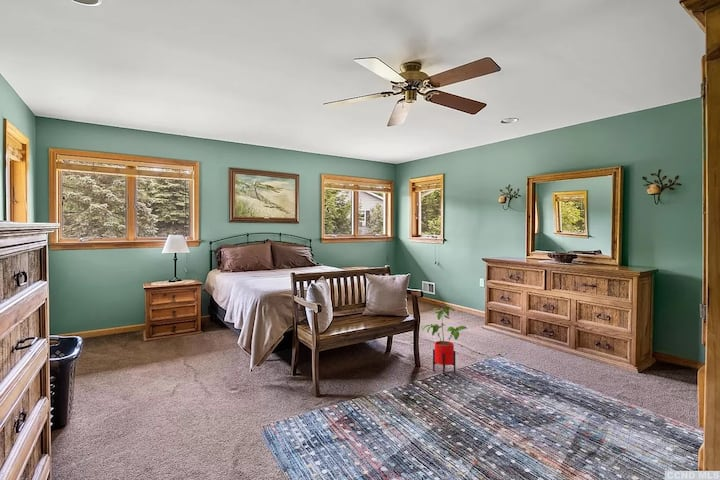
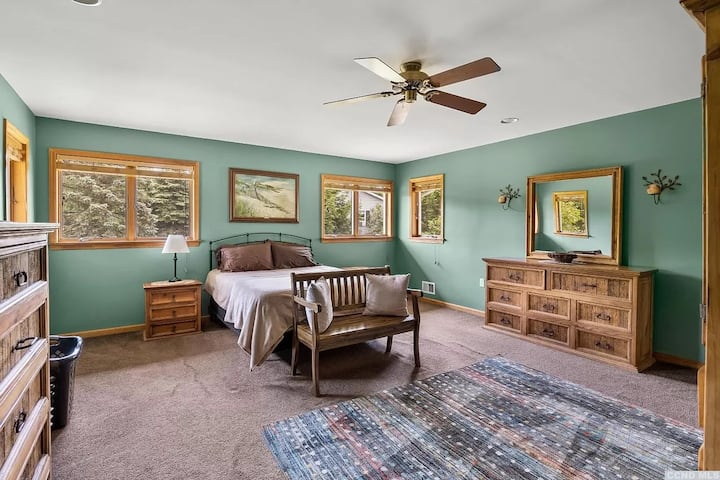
- house plant (443, 339)
